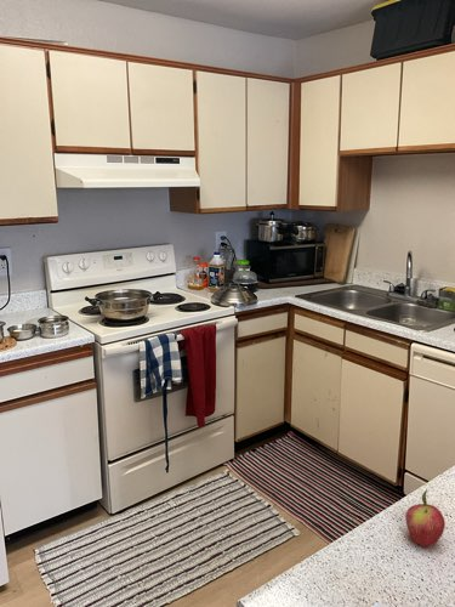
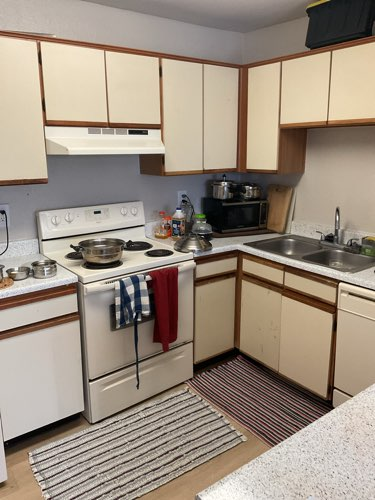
- fruit (425, 517)
